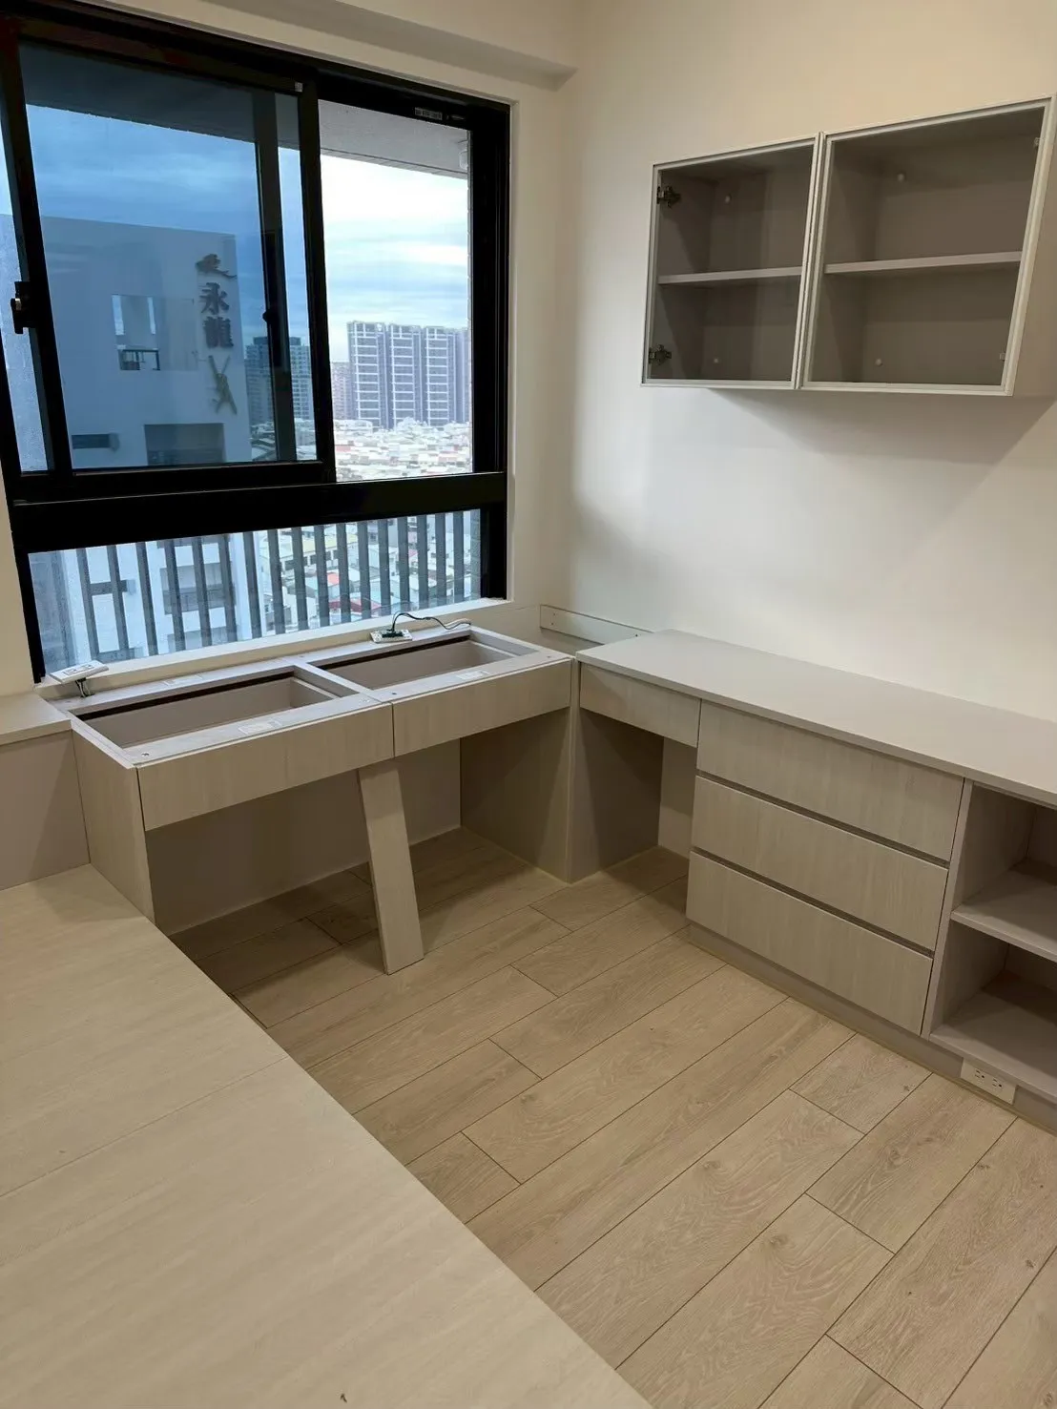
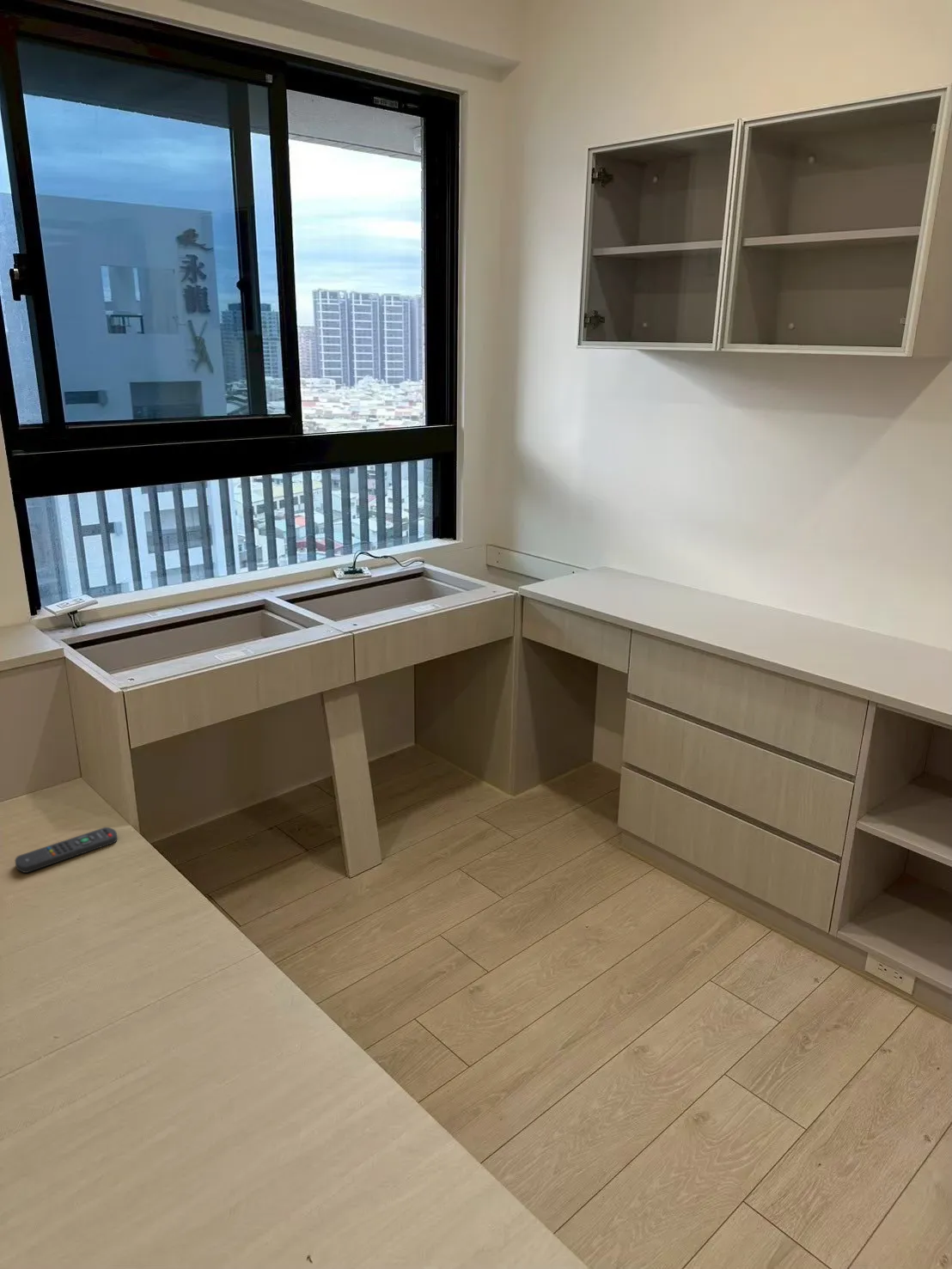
+ remote control (67, 848)
